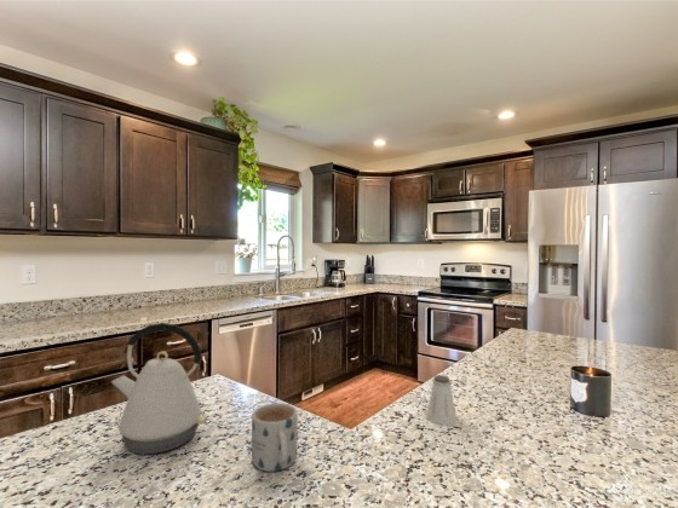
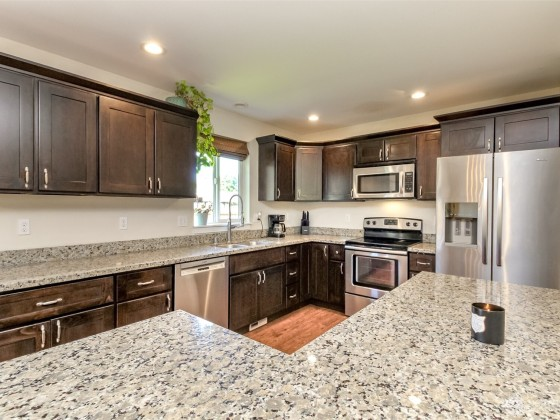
- mug (276, 439)
- kettle (159, 380)
- saltshaker (441, 398)
